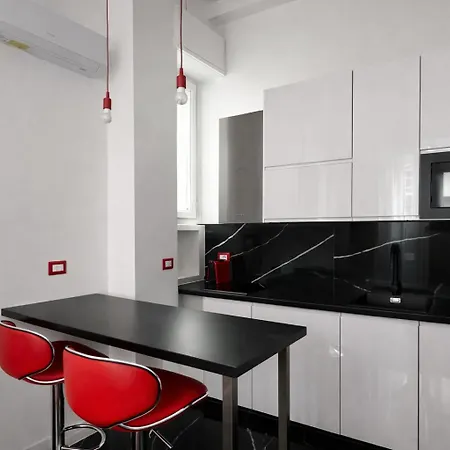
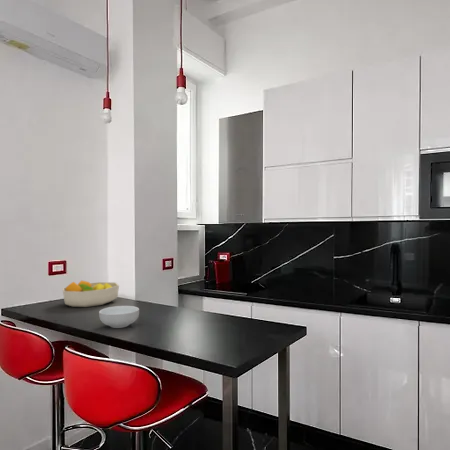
+ cereal bowl (119, 317)
+ fruit bowl (91, 291)
